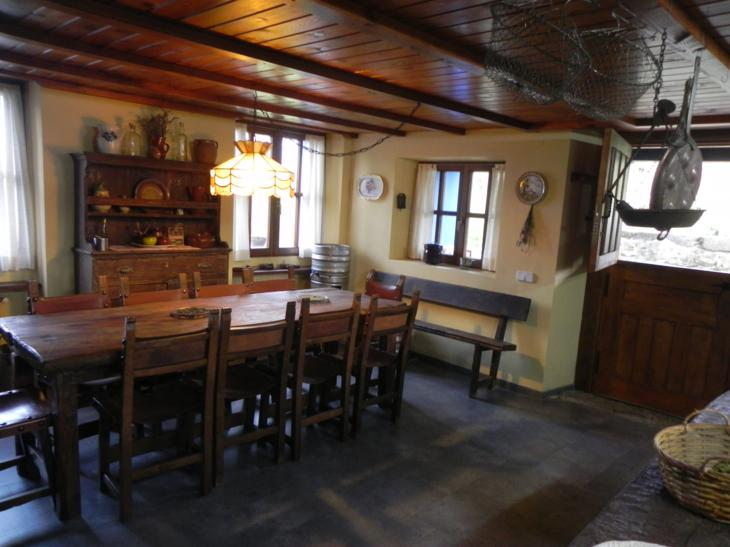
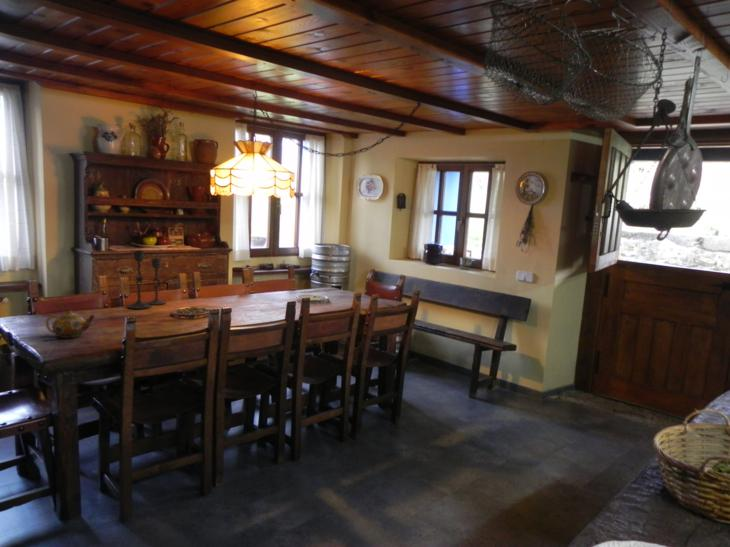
+ candlestick (143, 278)
+ teapot (70, 322)
